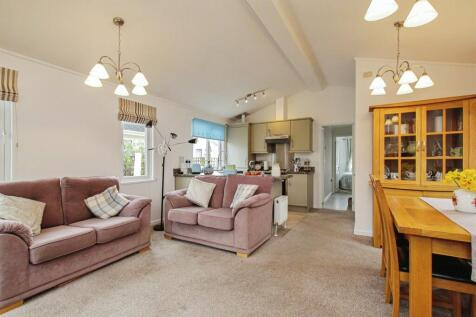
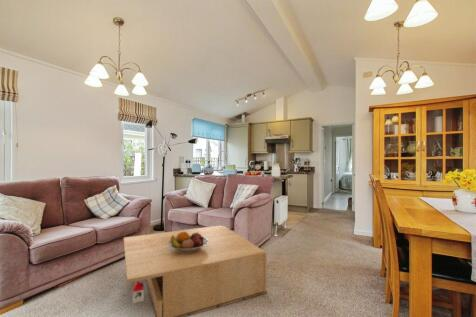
+ fruit bowl (188, 239)
+ coffee table (189, 262)
